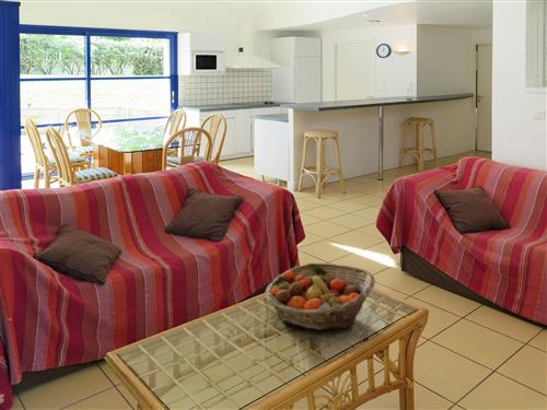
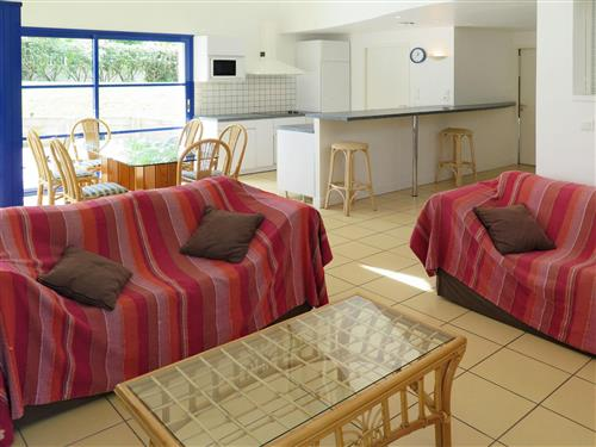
- fruit basket (318, 294)
